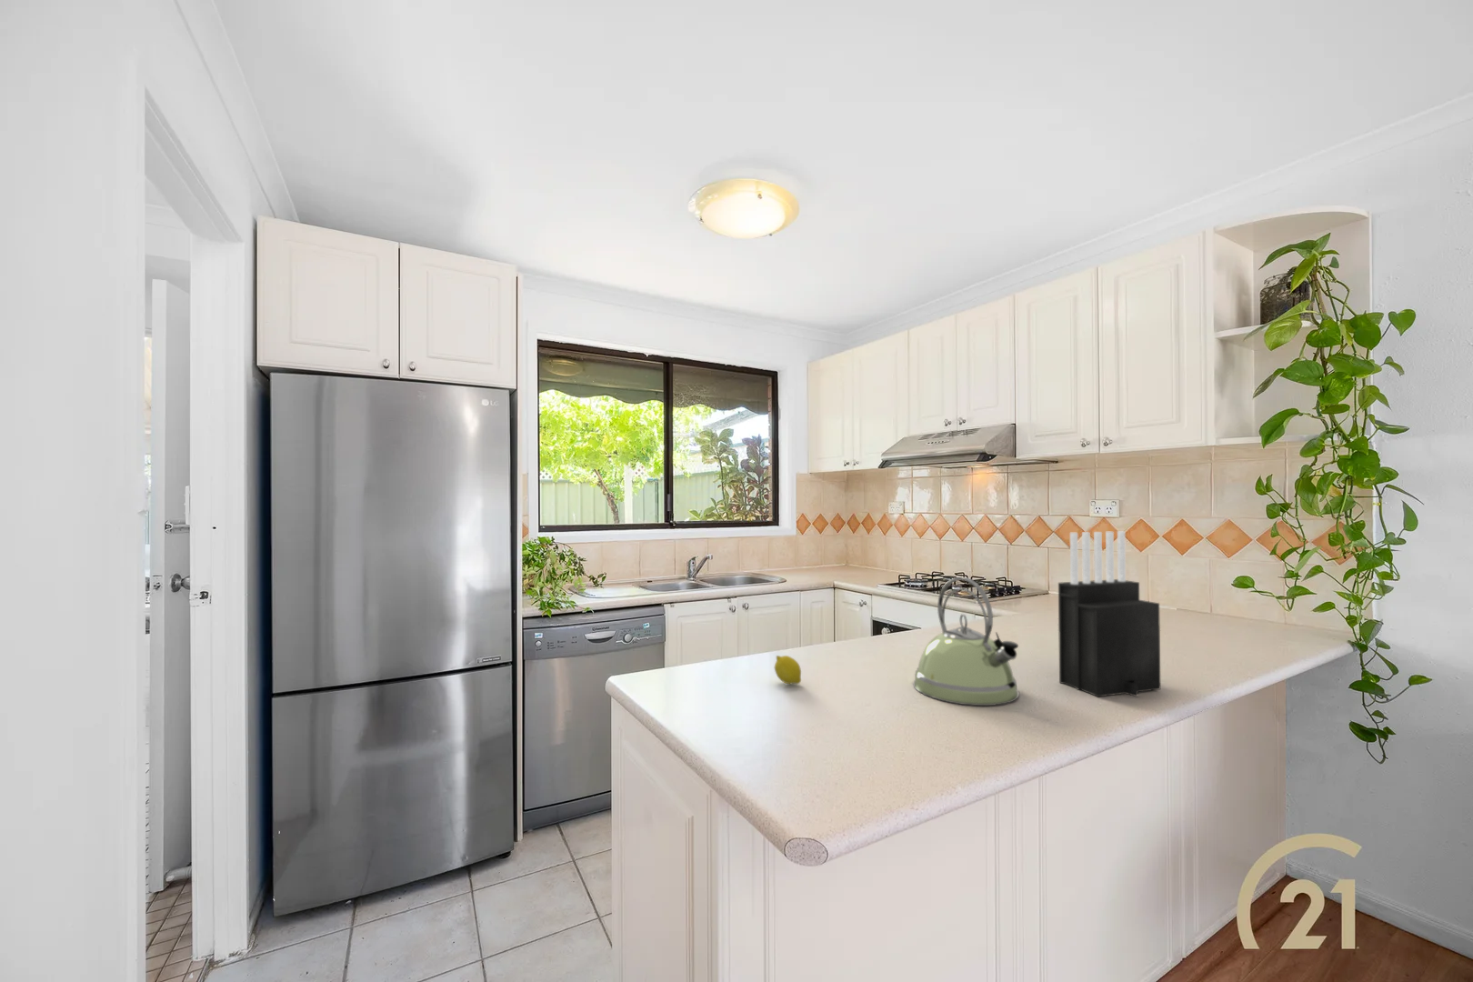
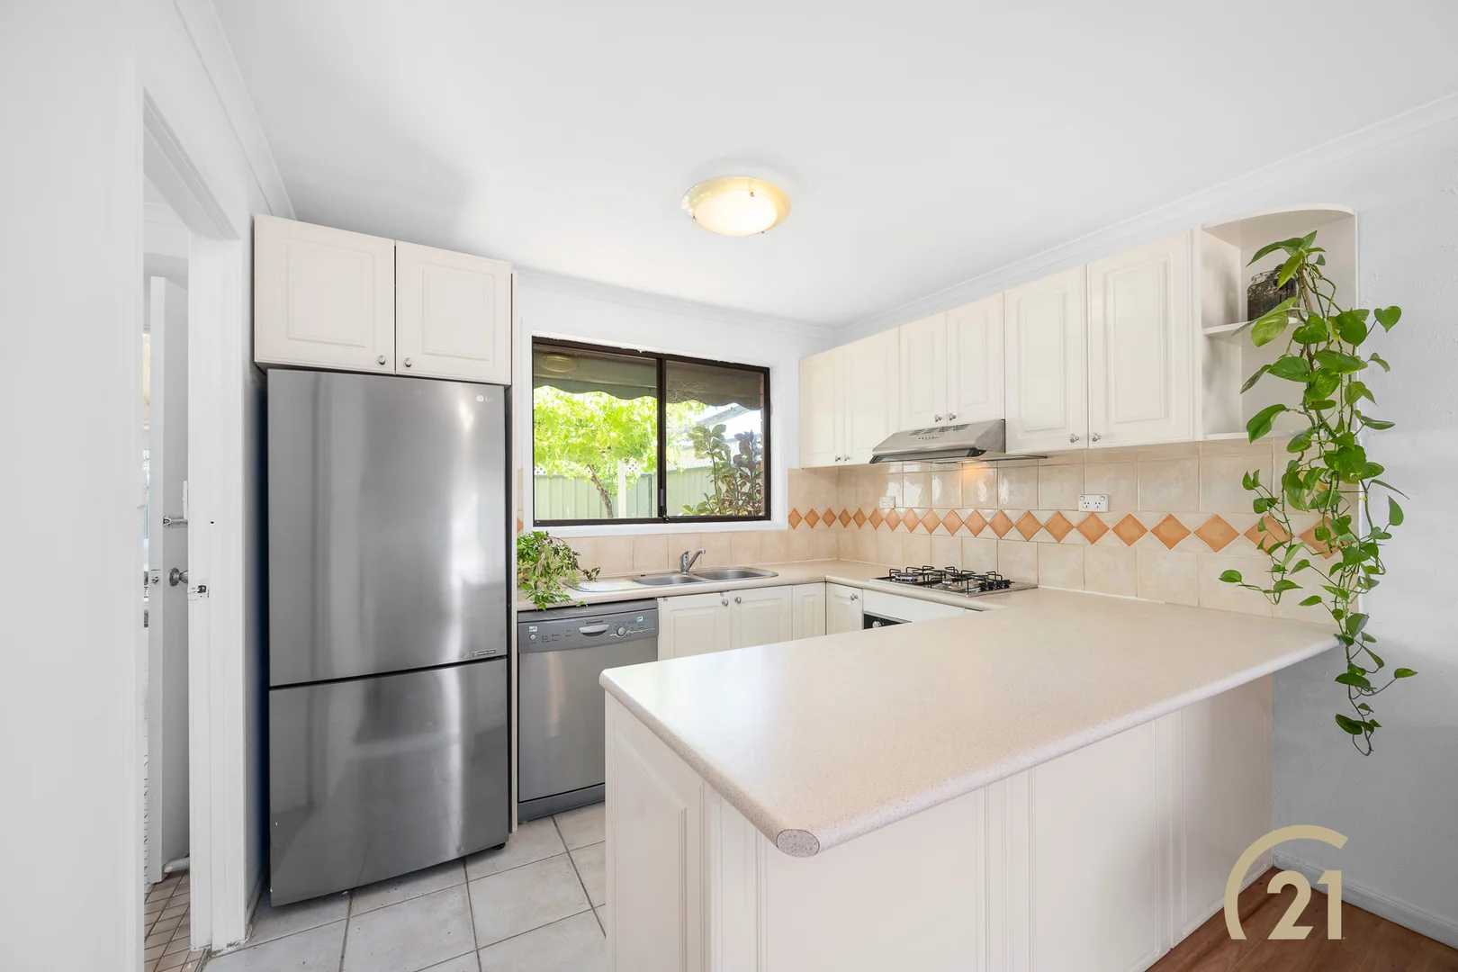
- fruit (787, 670)
- knife block (1112, 610)
- kettle (969, 633)
